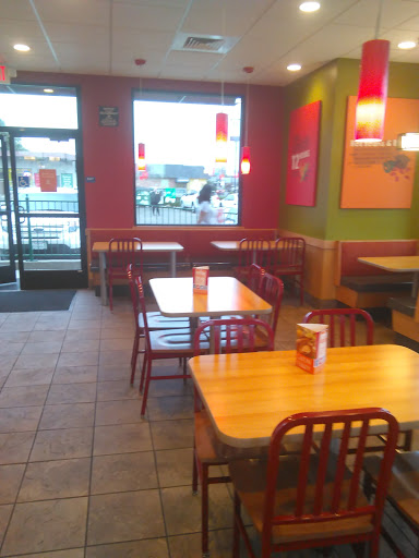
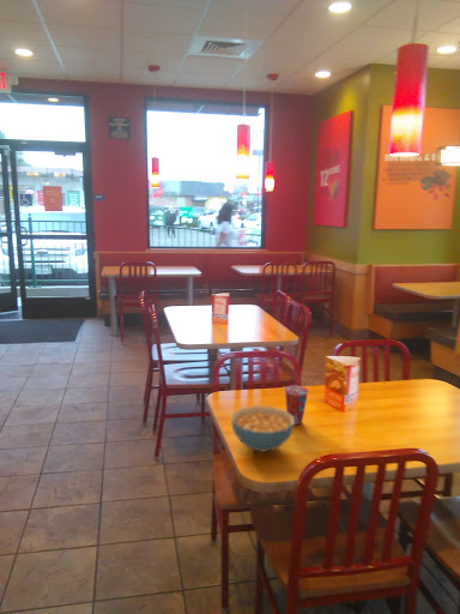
+ cup (295, 405)
+ cereal bowl (261, 433)
